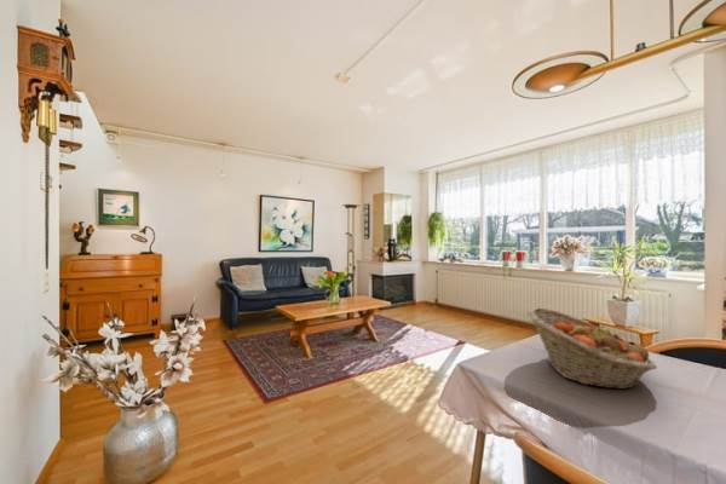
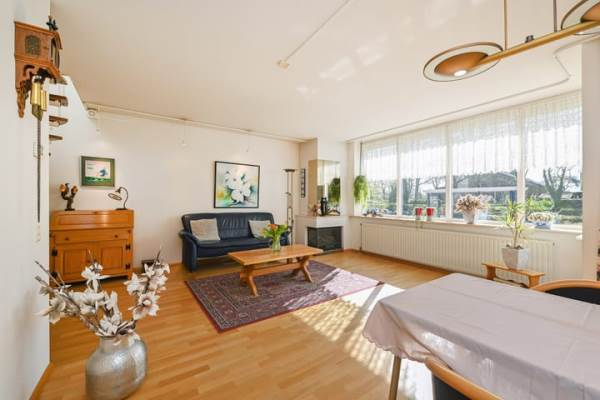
- fruit basket (583, 342)
